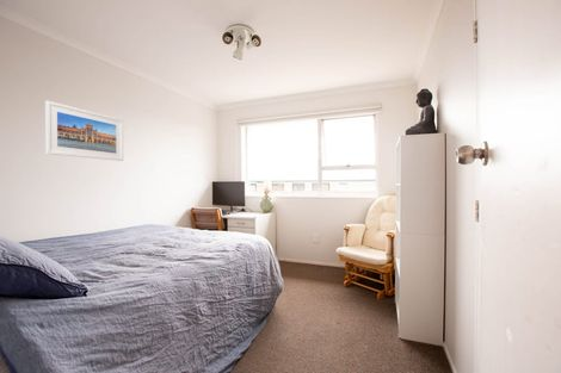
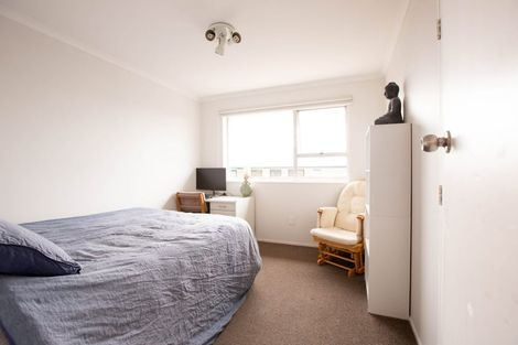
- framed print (88, 135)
